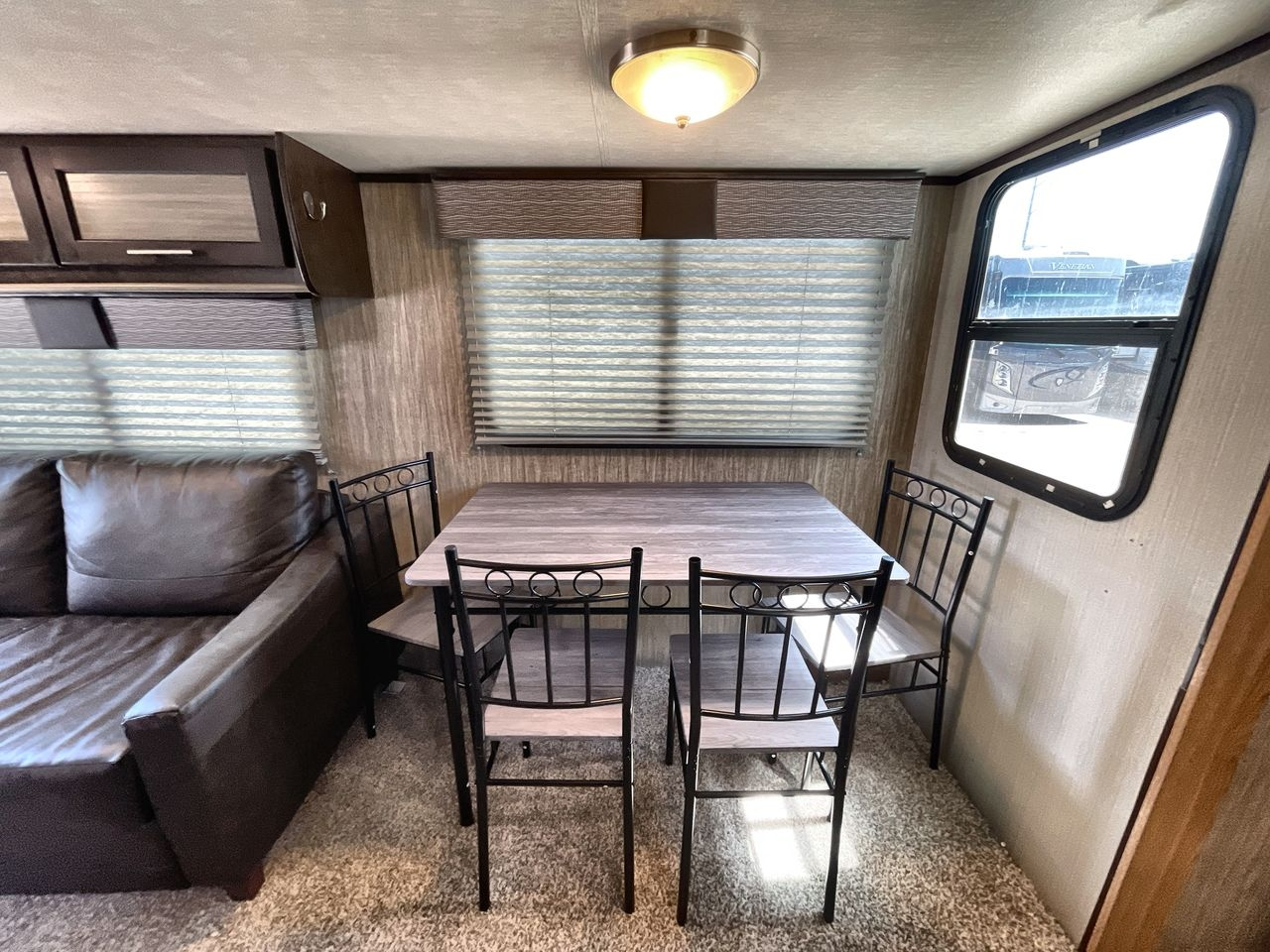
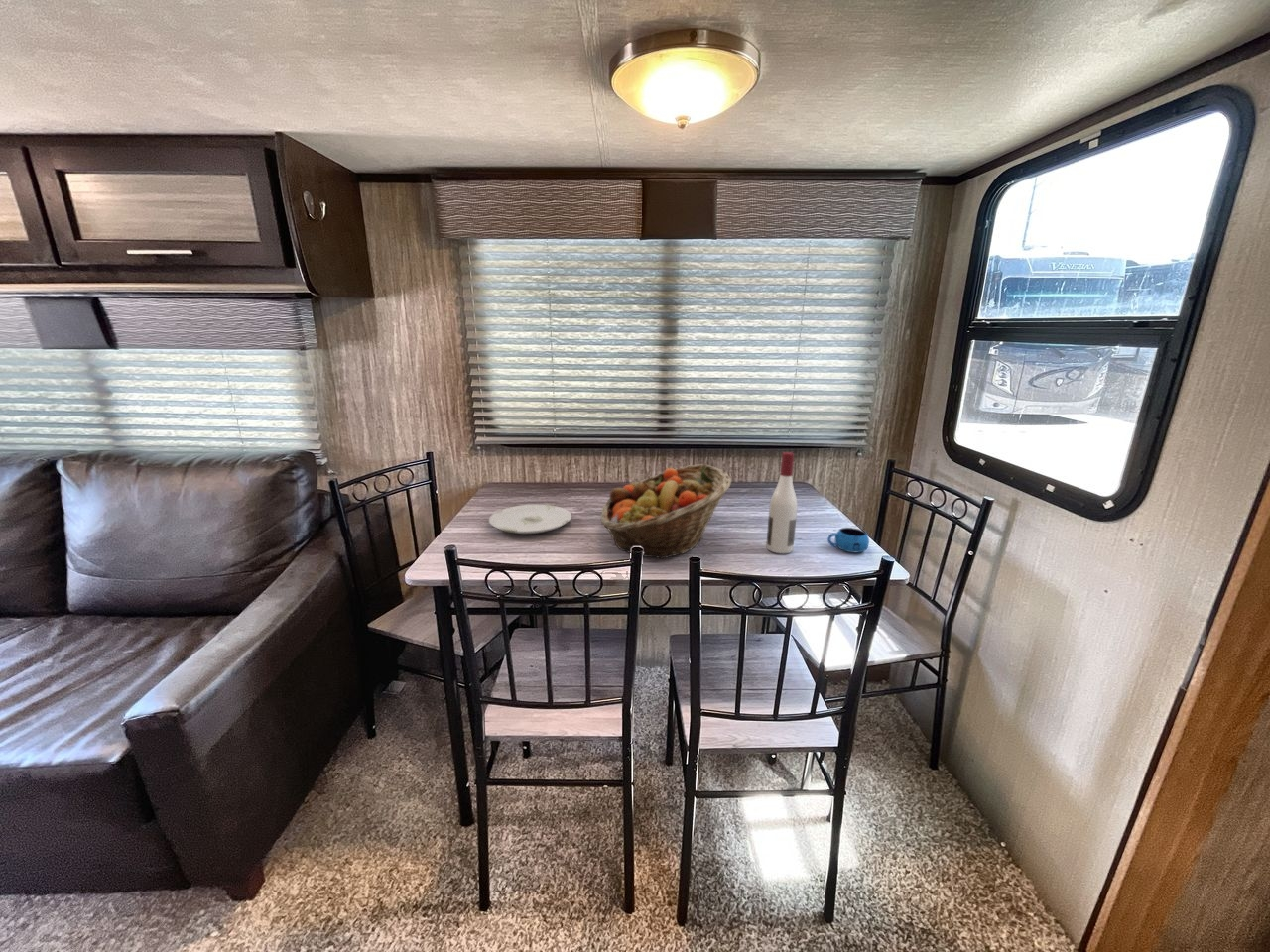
+ mug (847, 539)
+ fruit basket (664, 505)
+ plate (531, 520)
+ alcohol (783, 502)
